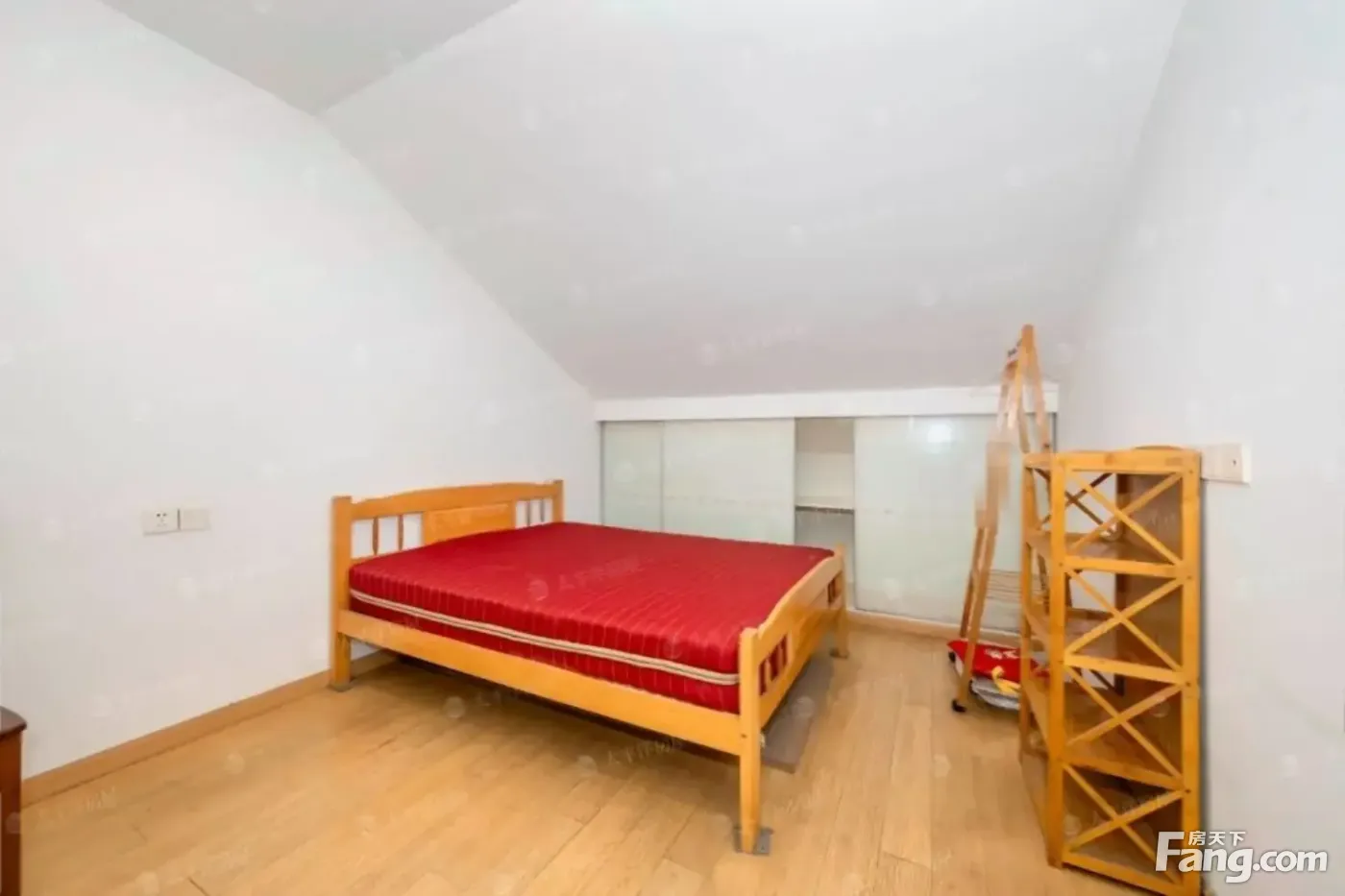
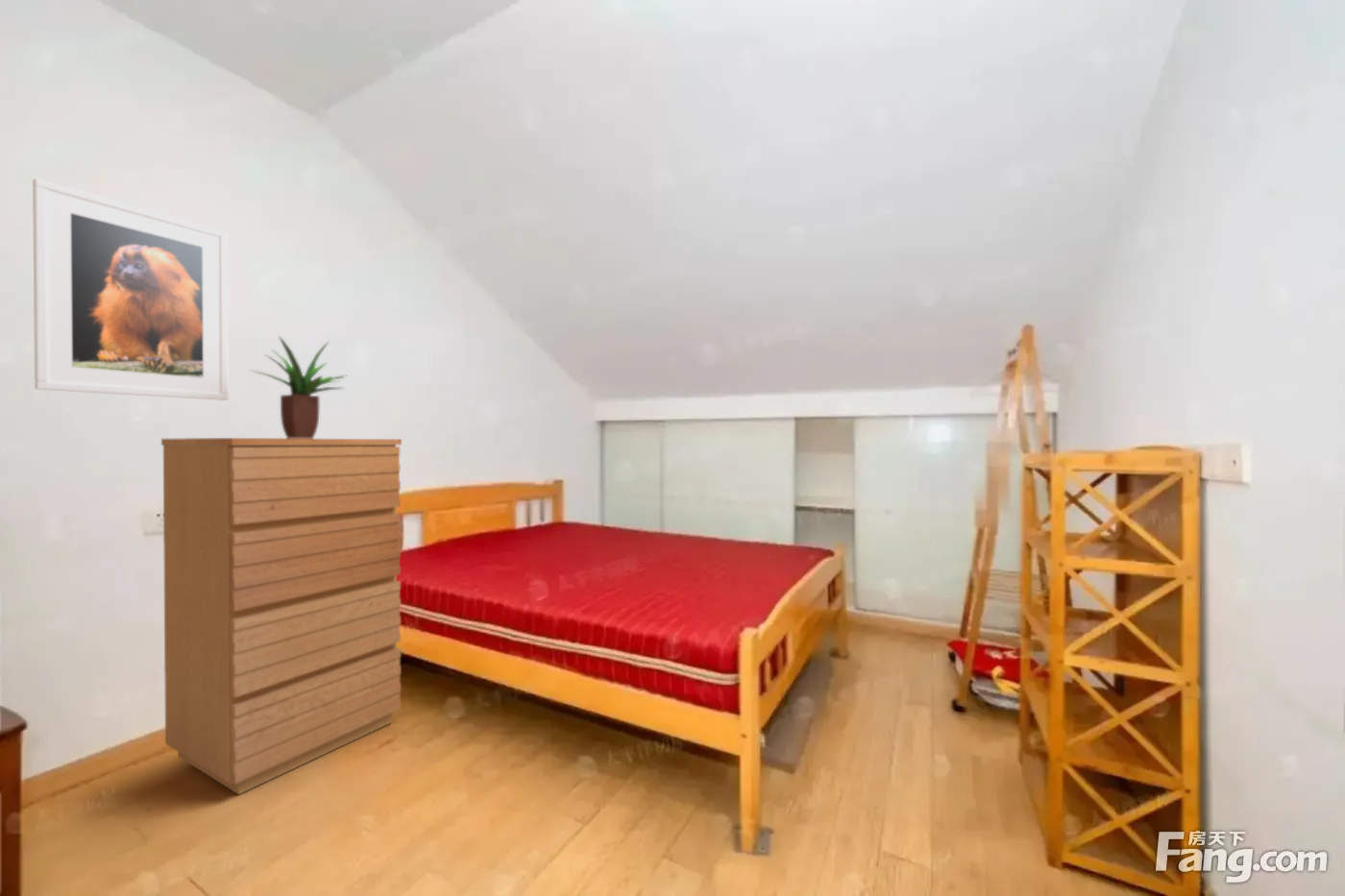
+ dresser (289, 589)
+ potted plant (308, 389)
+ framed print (141, 302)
